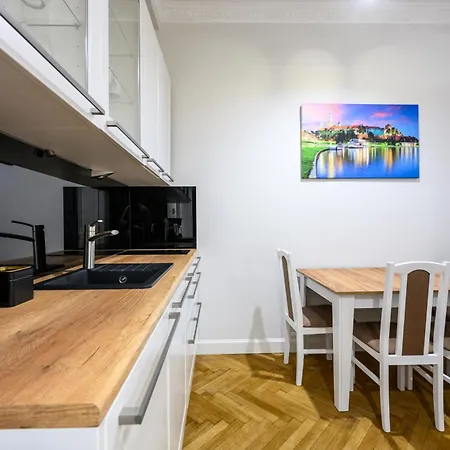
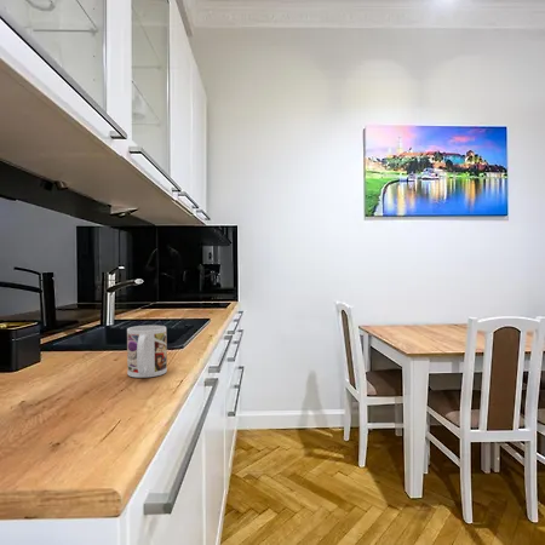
+ mug (145, 351)
